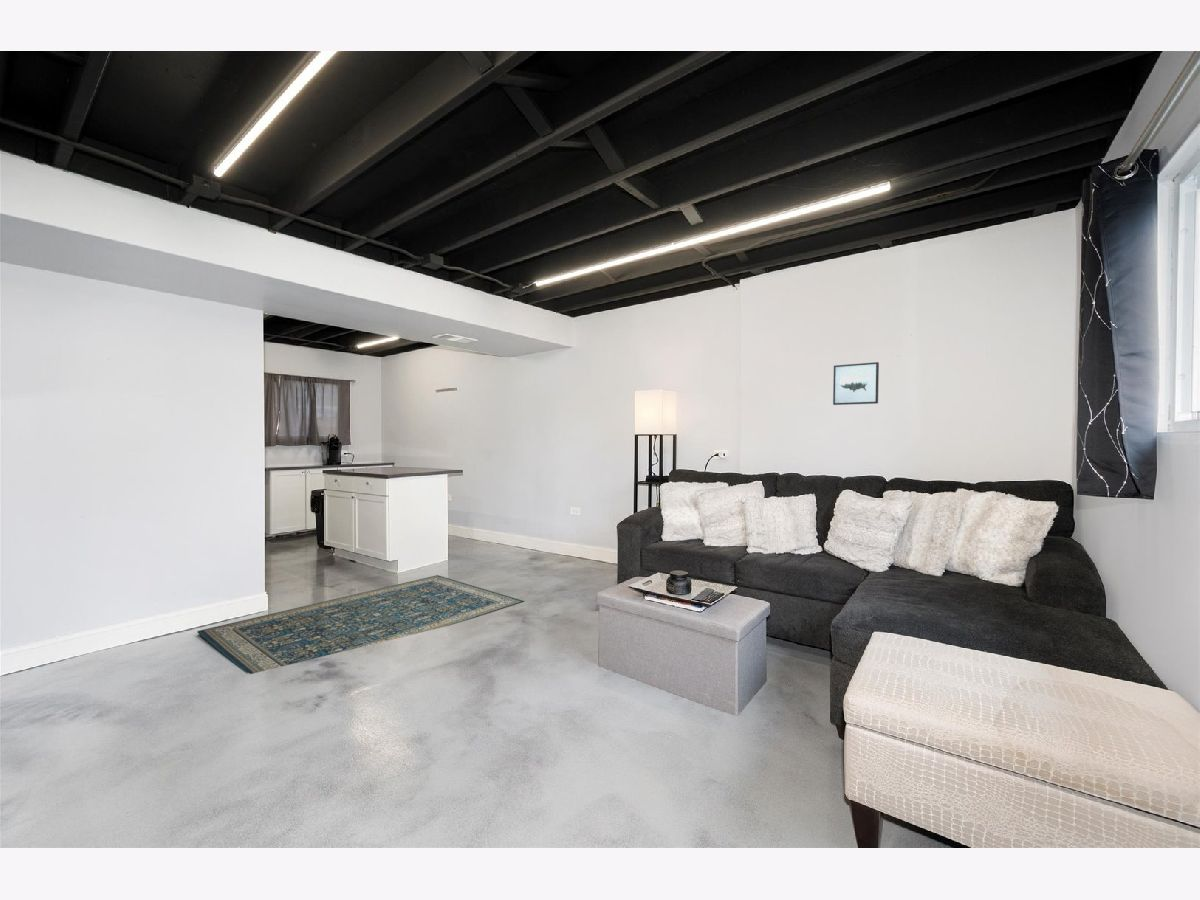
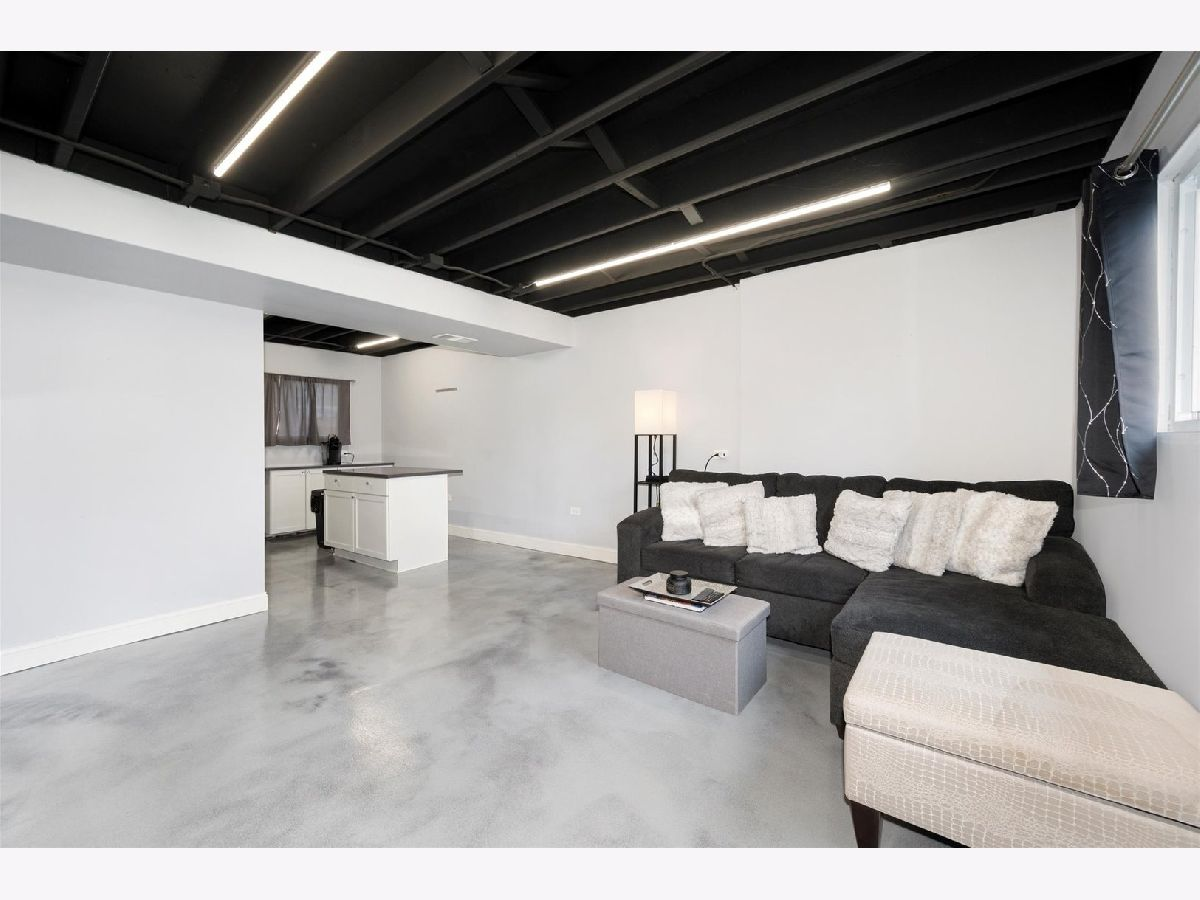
- rug (376, 615)
- wall art (855, 384)
